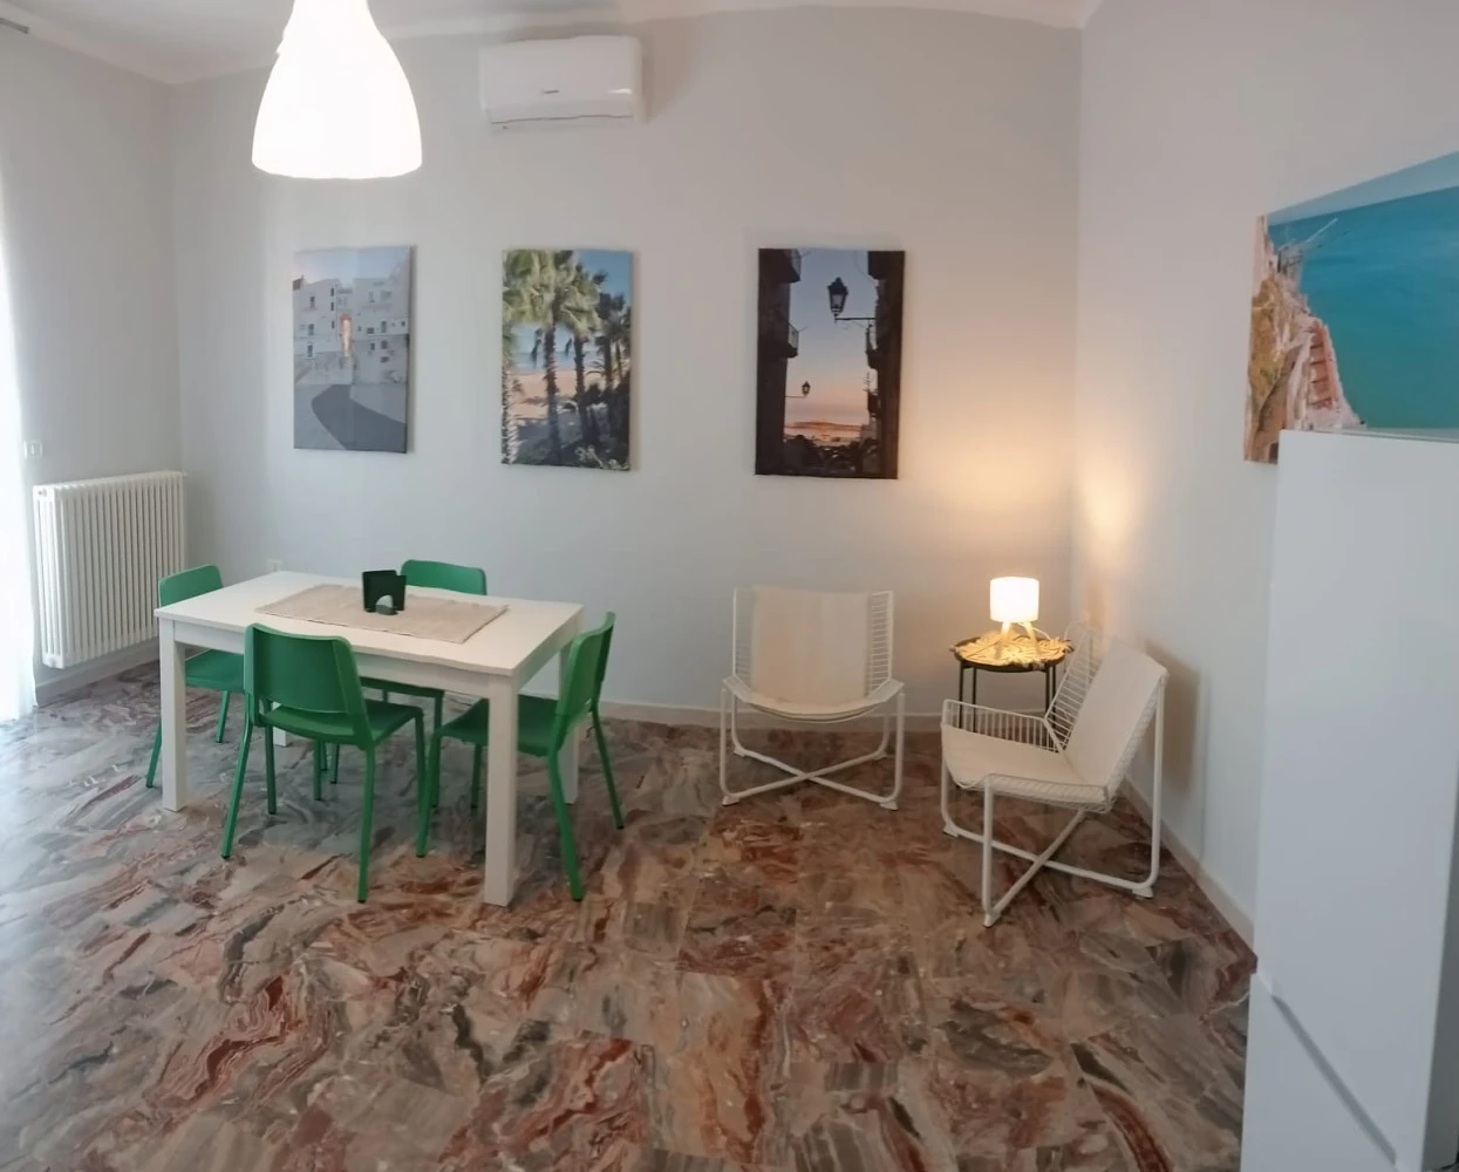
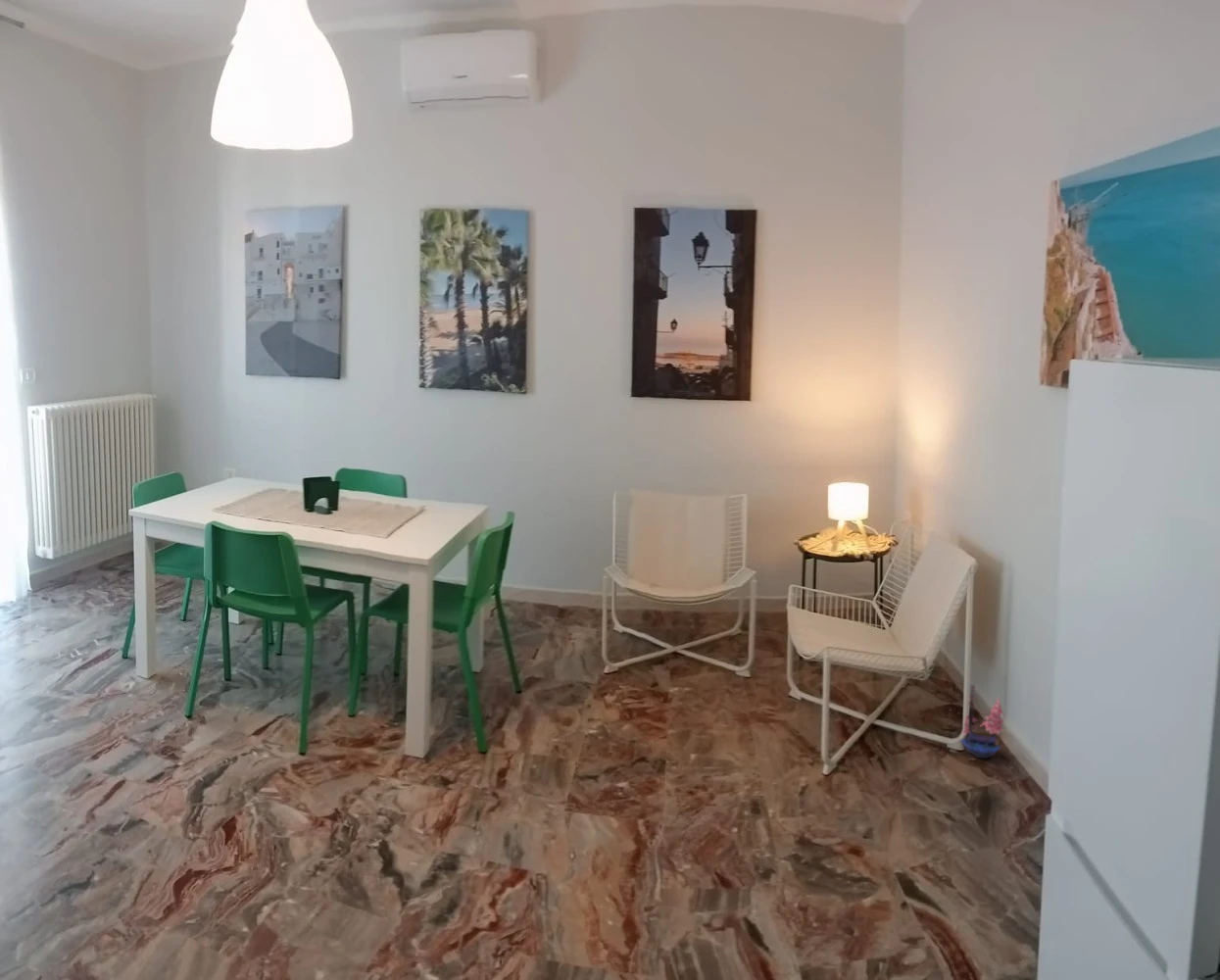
+ decorative plant (985, 721)
